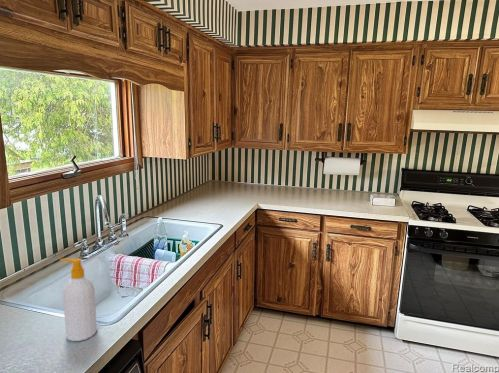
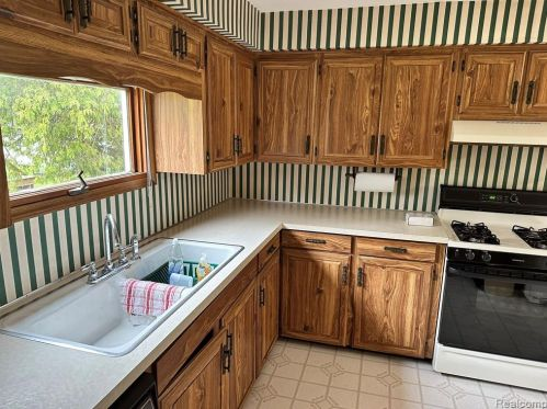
- soap bottle (78, 297)
